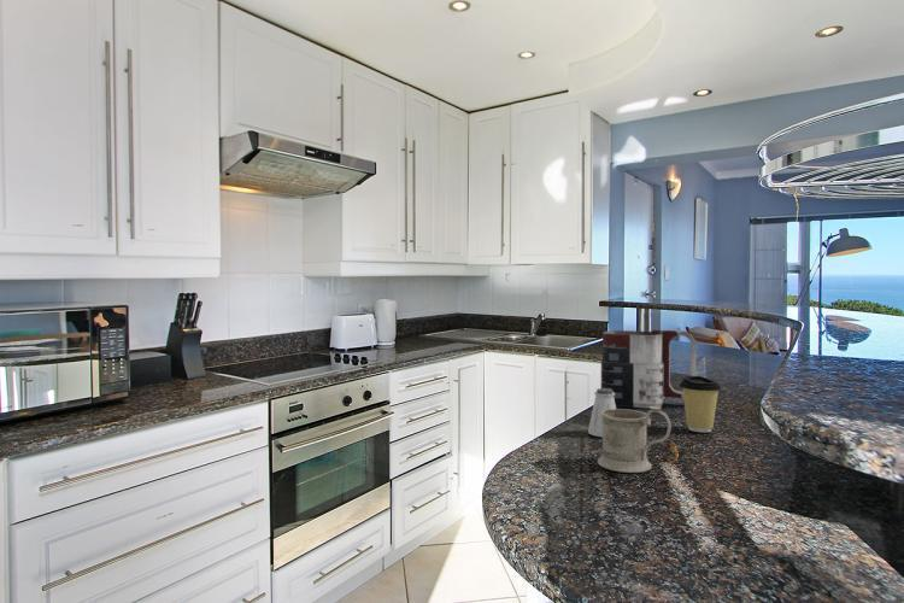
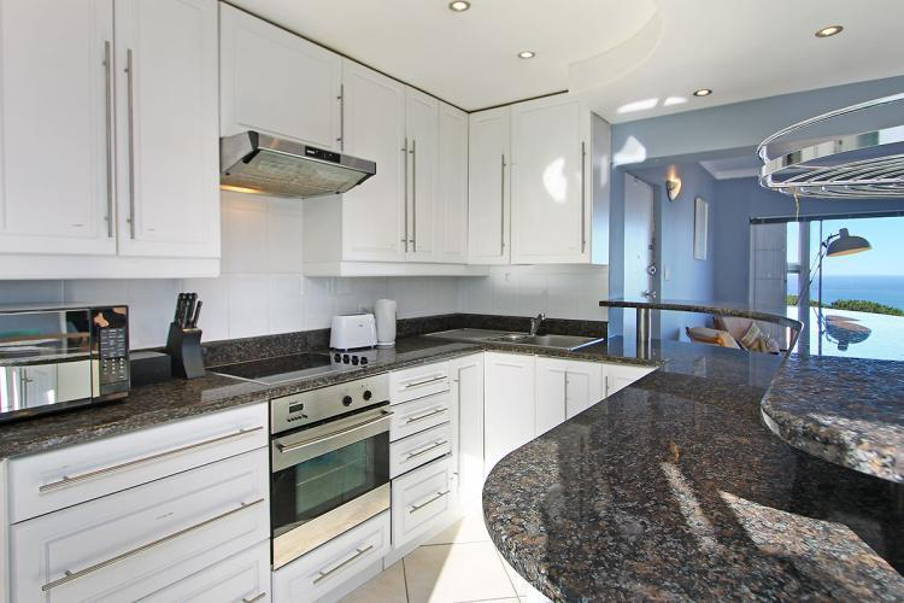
- mug (634, 435)
- coffee cup (699, 404)
- mug (647, 365)
- saltshaker (603, 410)
